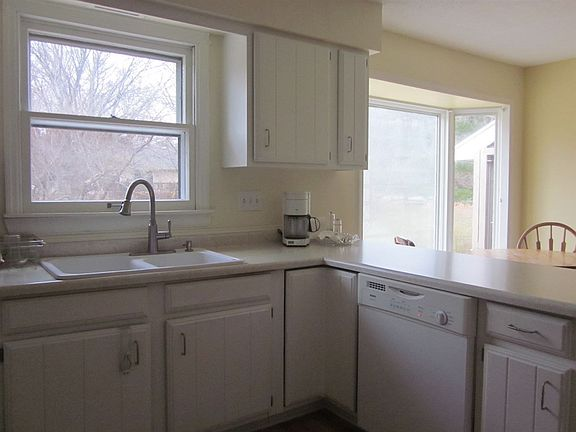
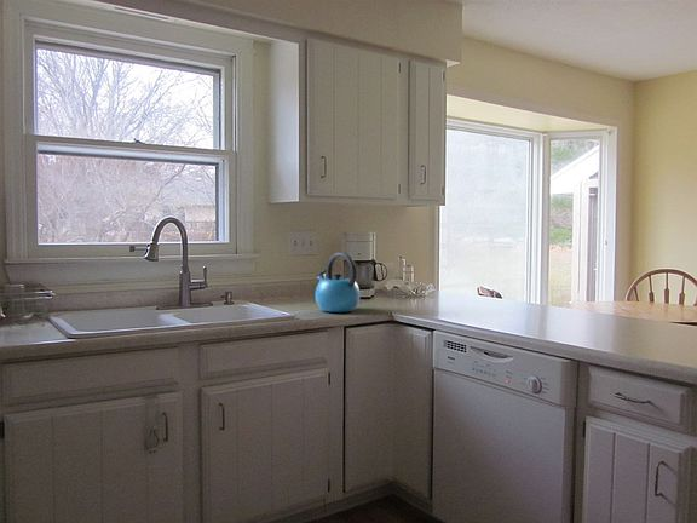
+ kettle (335, 281)
